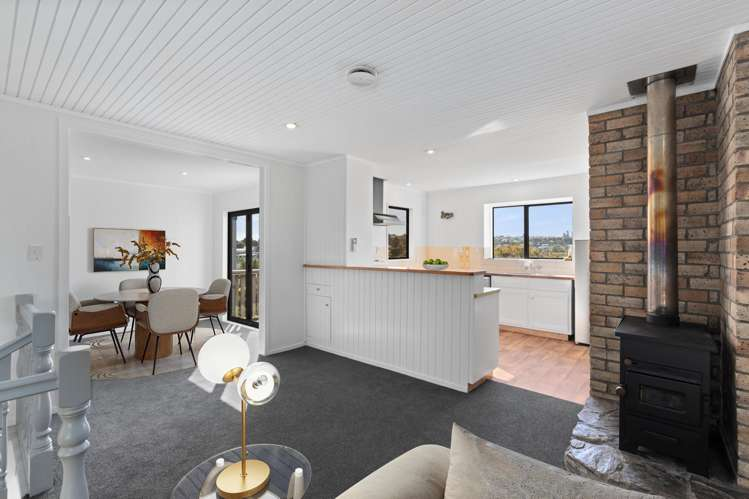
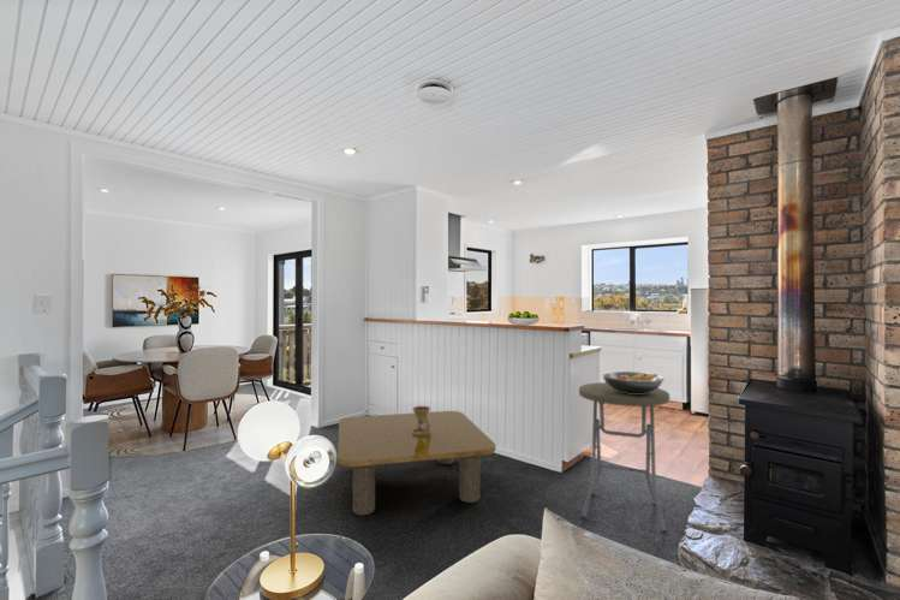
+ side table (622, 435)
+ oil burner (421, 420)
+ fruit bowl (632, 381)
+ coffee table (410, 456)
